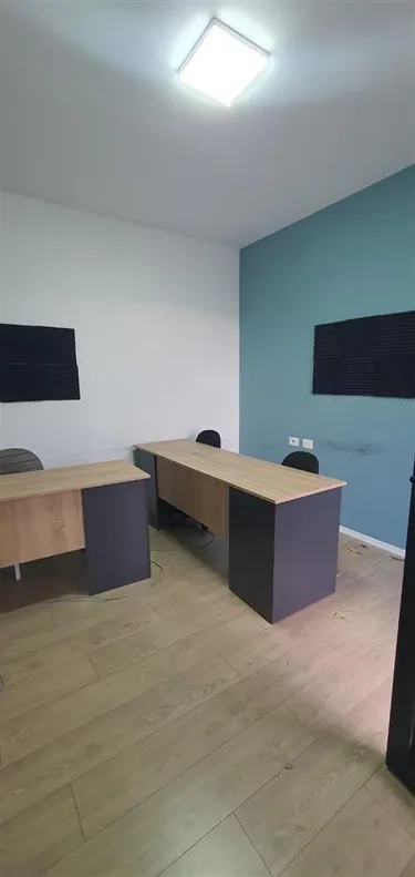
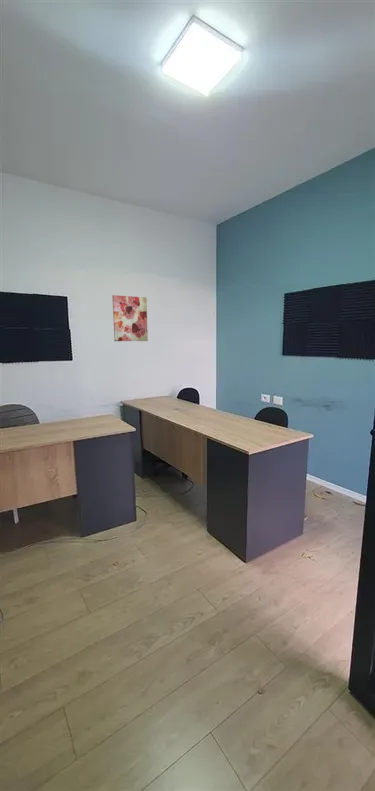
+ wall art (130, 319)
